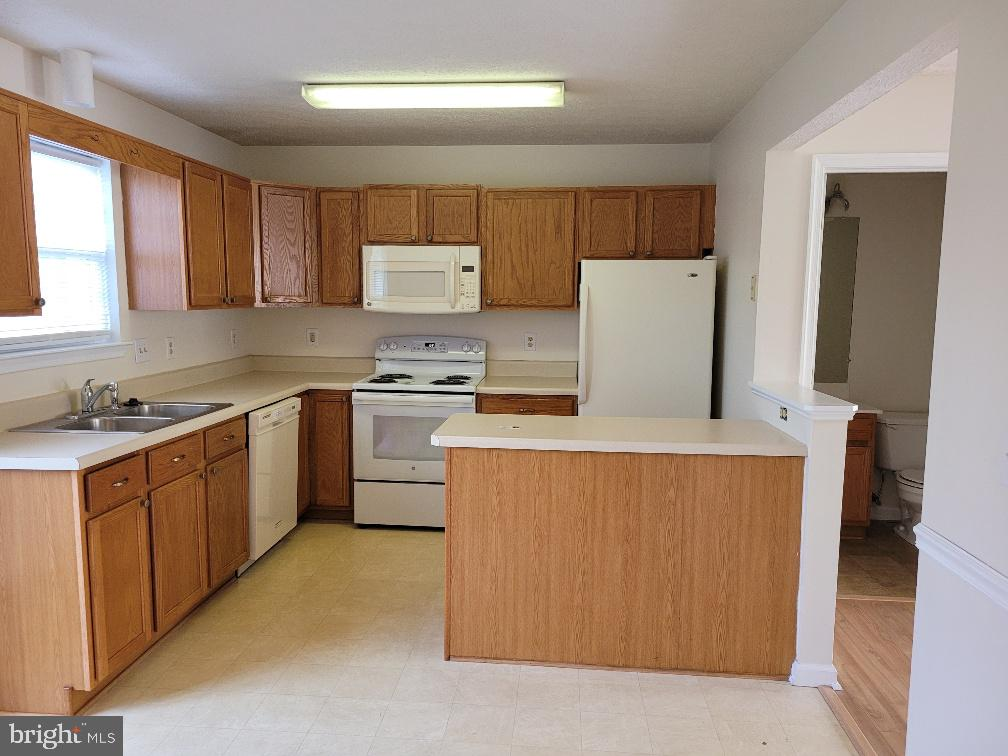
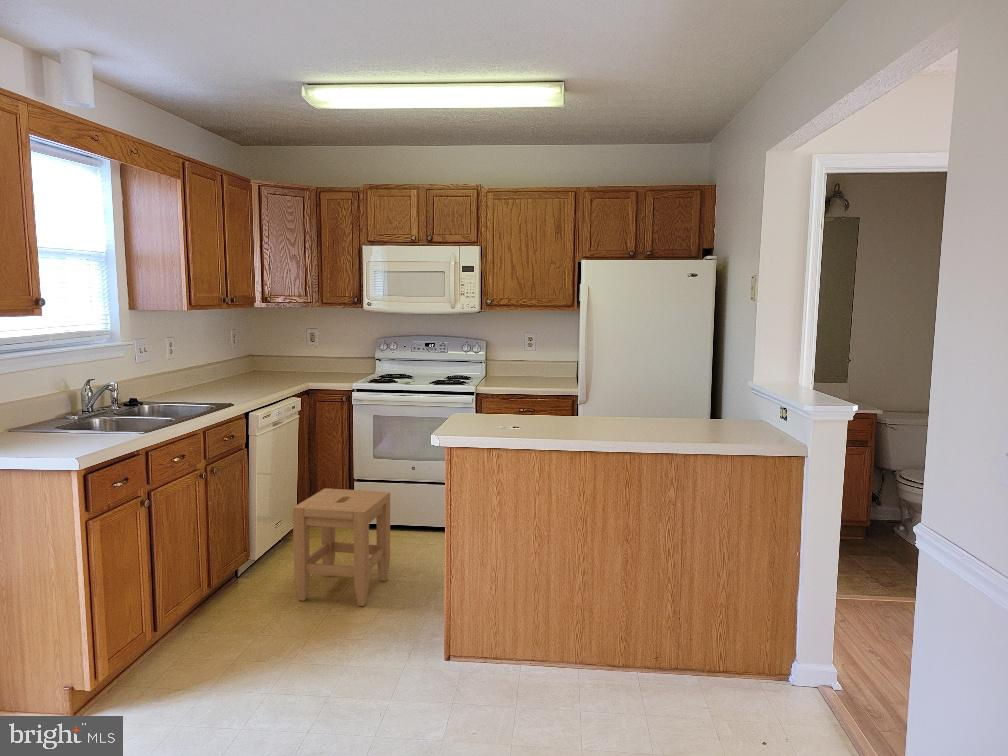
+ stool (344, 544)
